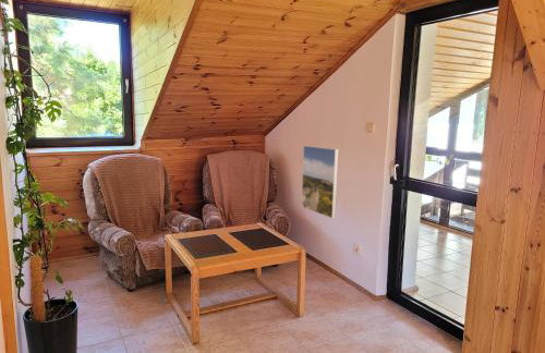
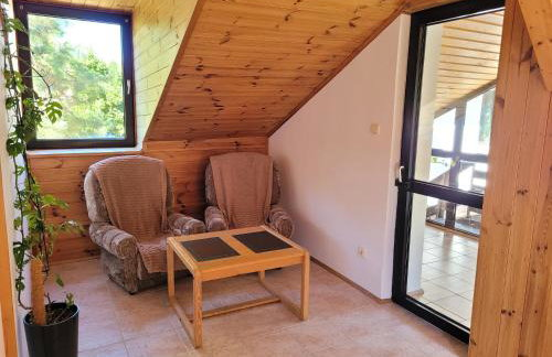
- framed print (318, 180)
